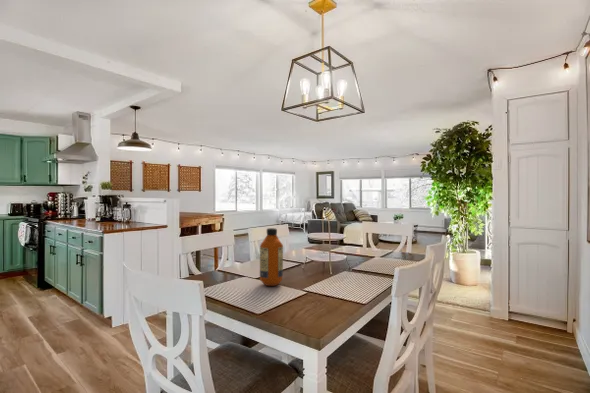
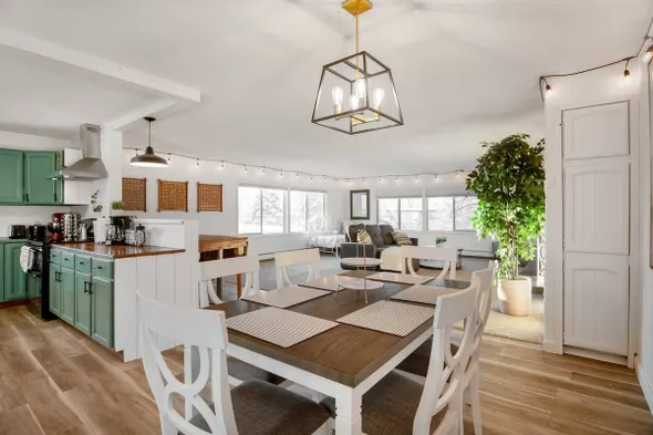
- bottle (271, 256)
